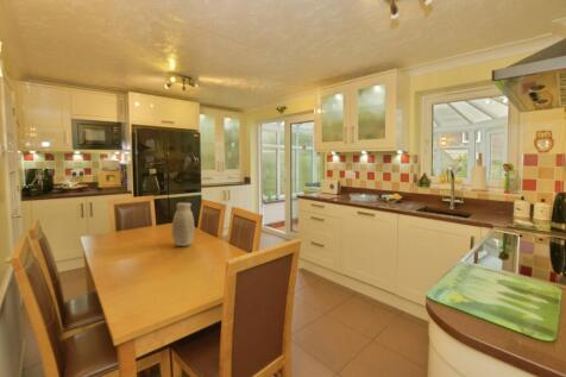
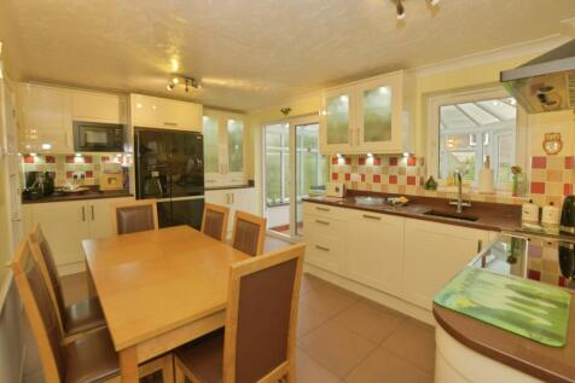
- vase (172, 224)
